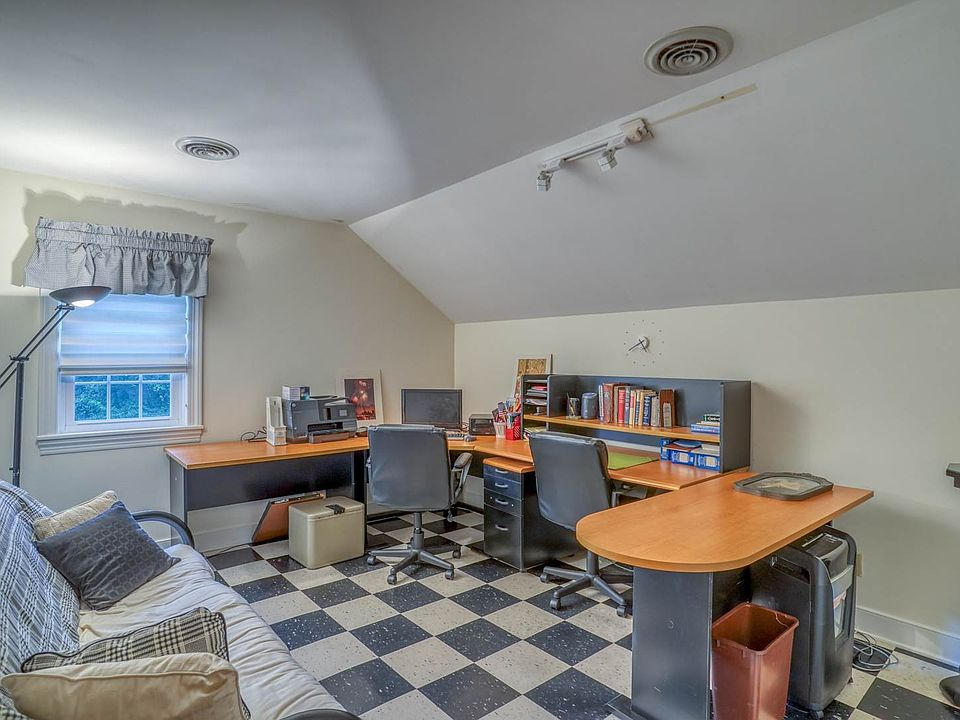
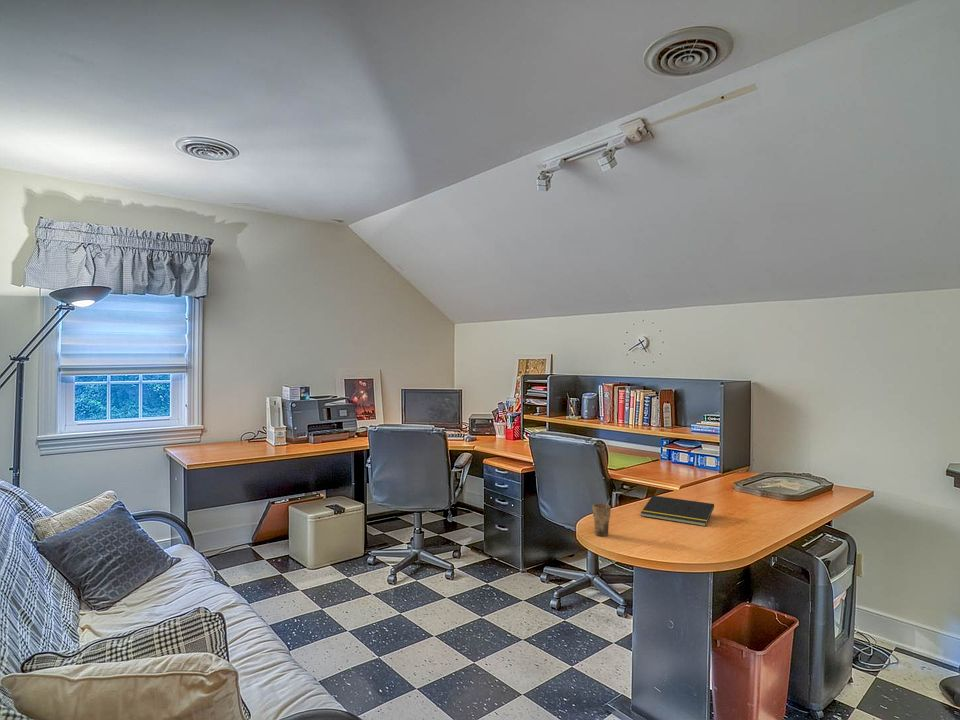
+ notepad (677, 509)
+ cup (601, 516)
